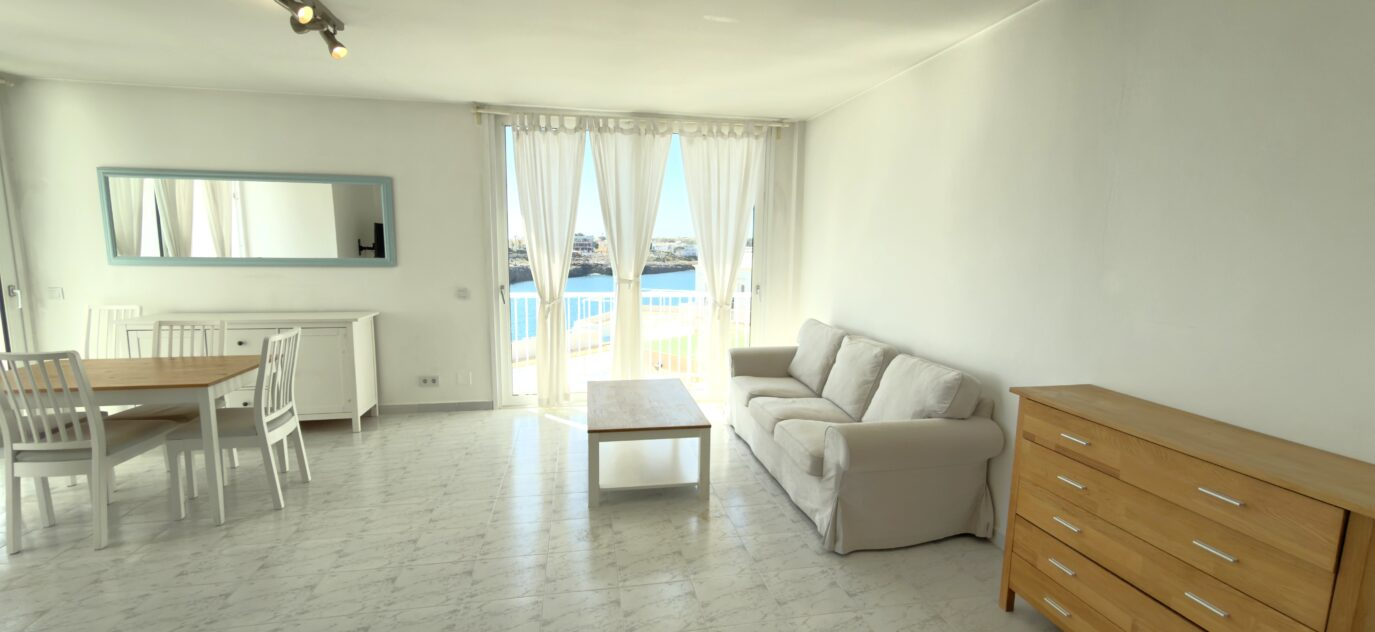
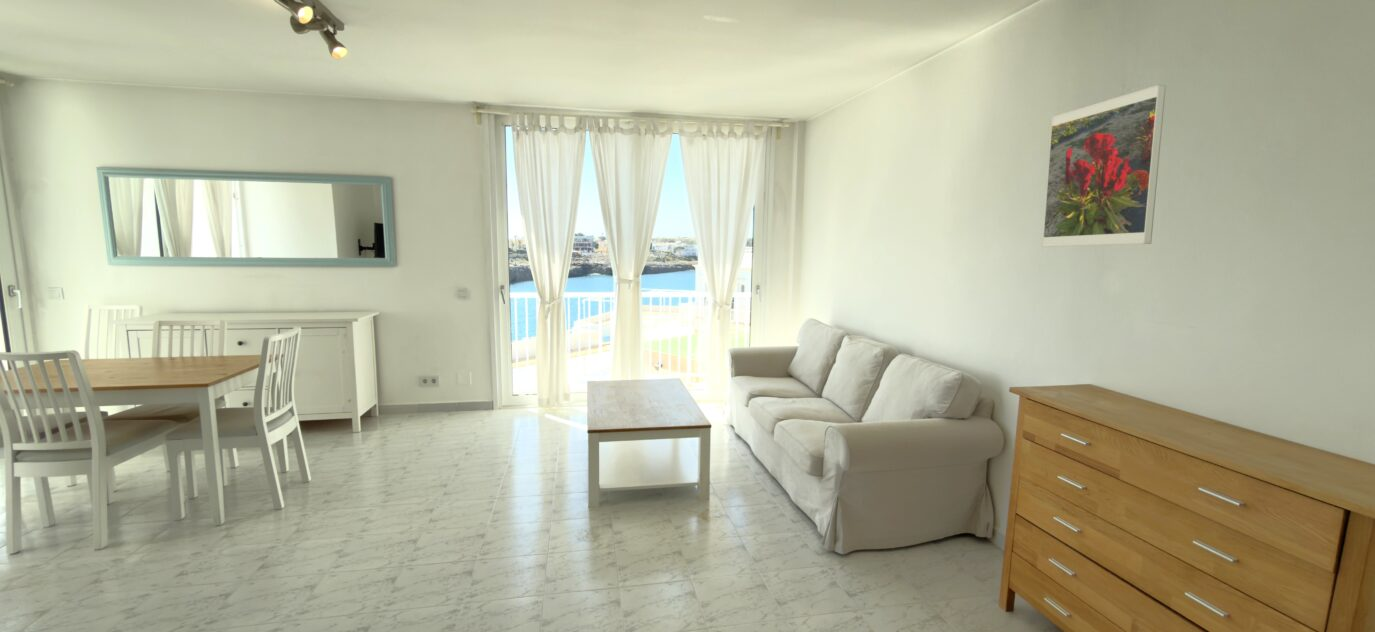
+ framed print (1097, 174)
